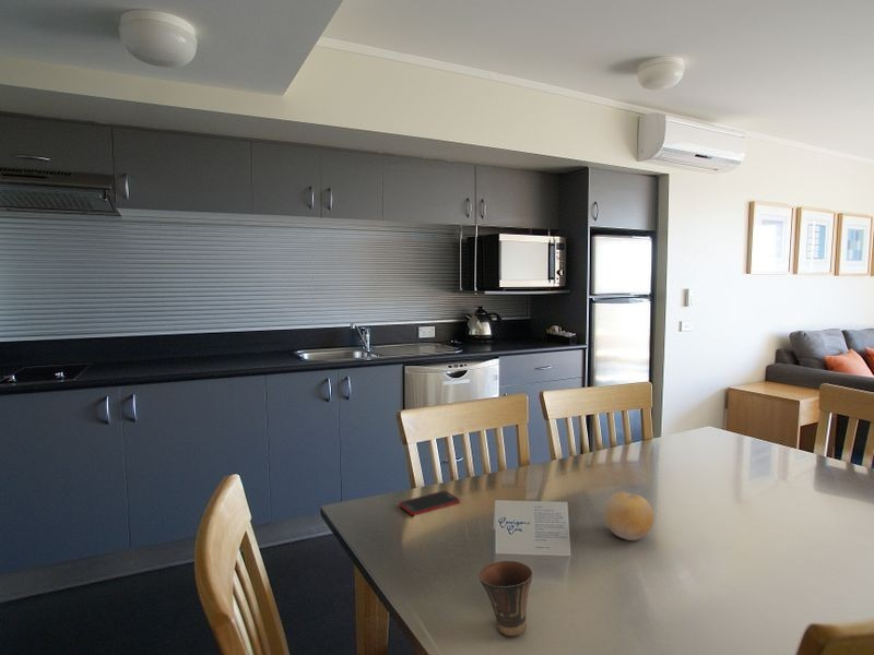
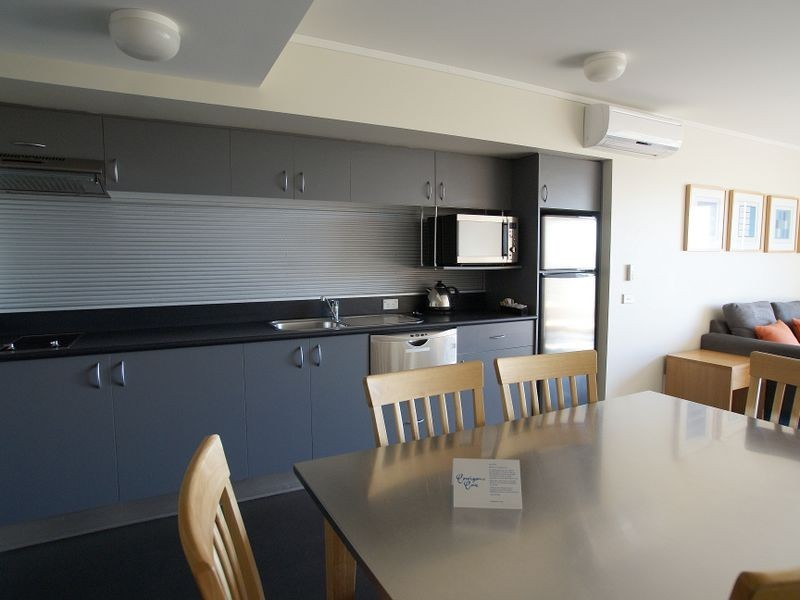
- cup (505, 597)
- cell phone (429, 502)
- fruit (627, 515)
